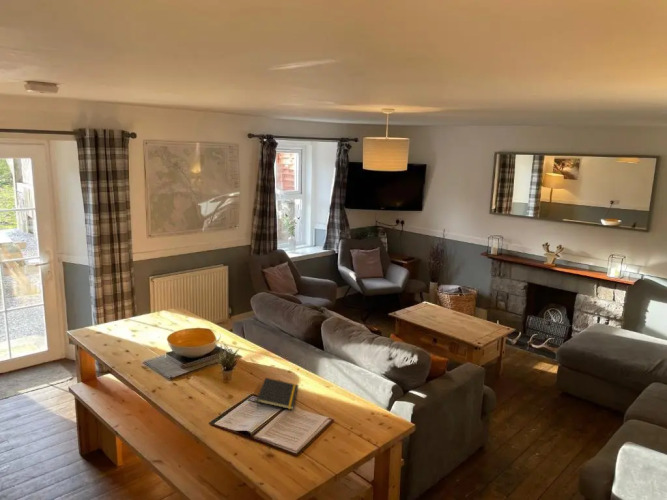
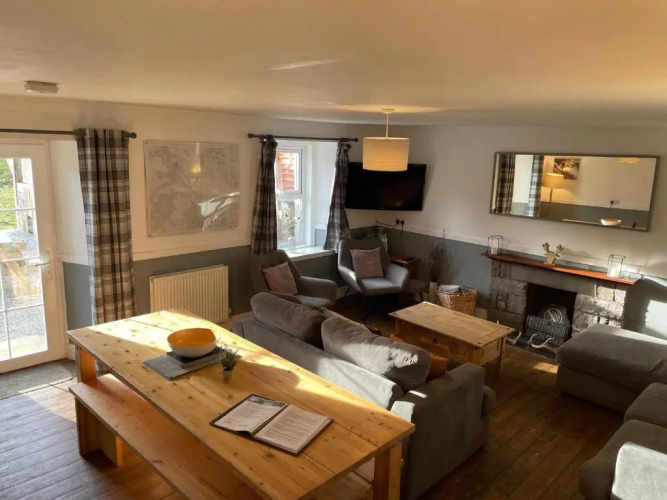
- notepad (278, 392)
